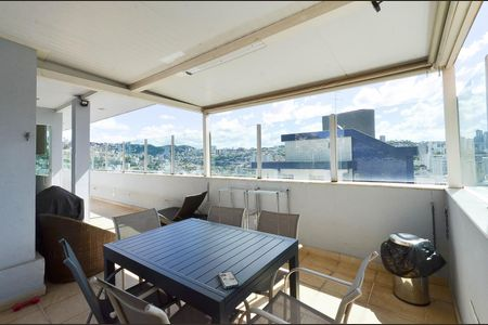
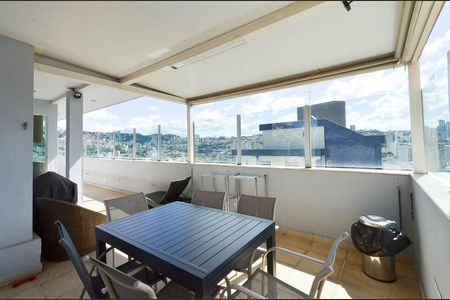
- phone case (228, 278)
